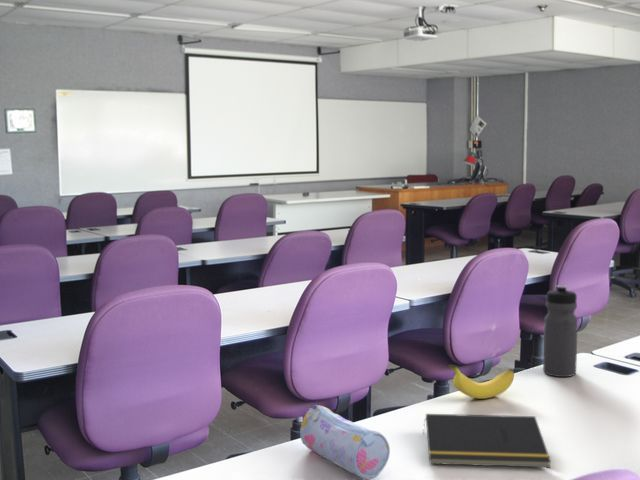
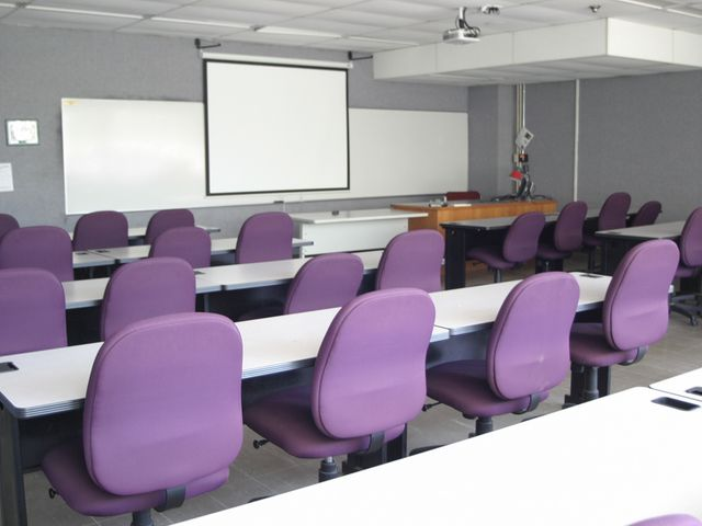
- pencil case (343, 439)
- banana (480, 383)
- water bottle (560, 329)
- notepad (484, 439)
